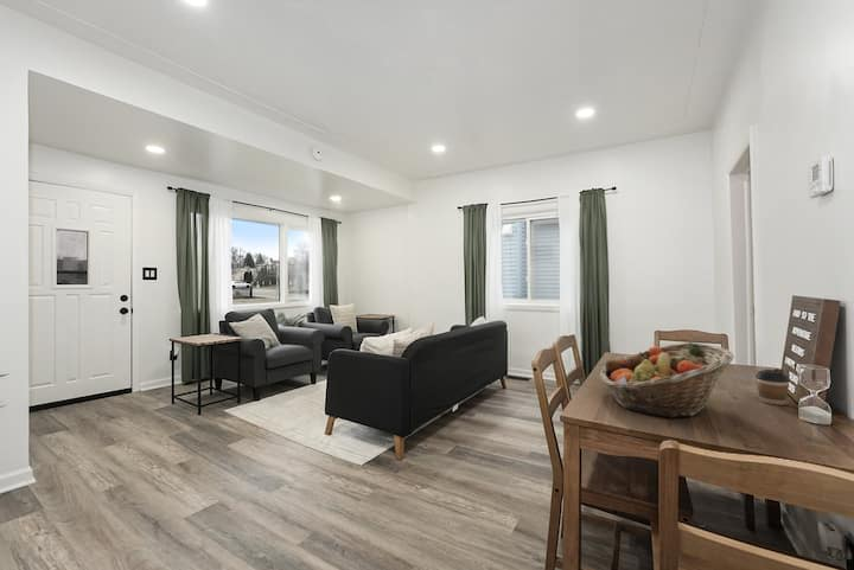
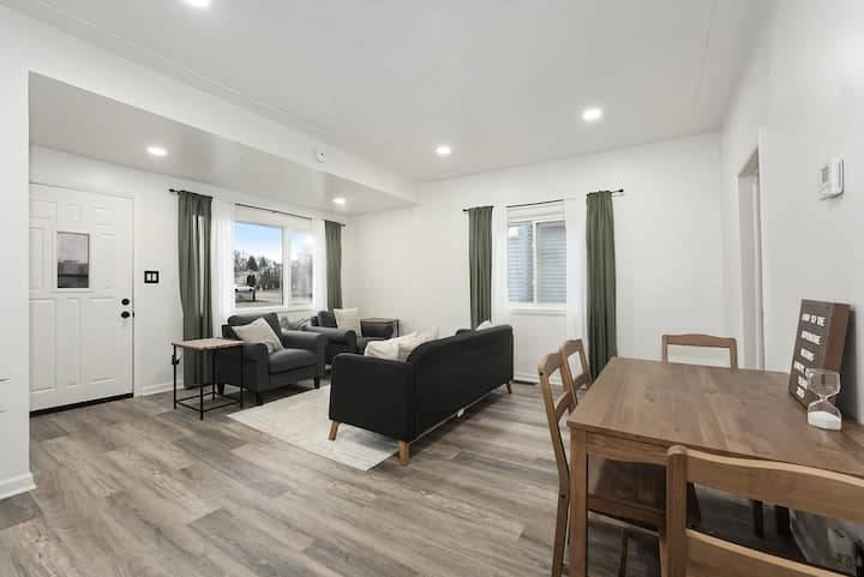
- coffee cup (772, 385)
- fruit basket (661, 373)
